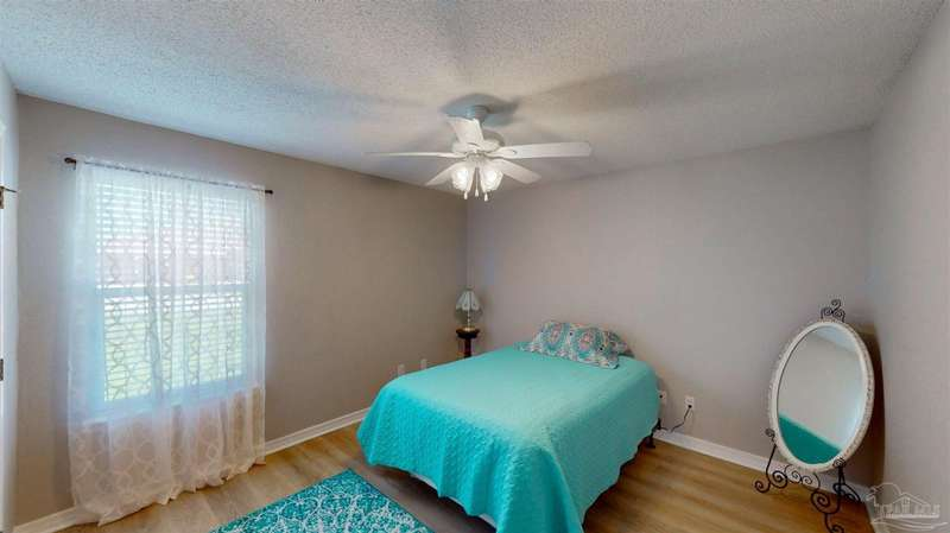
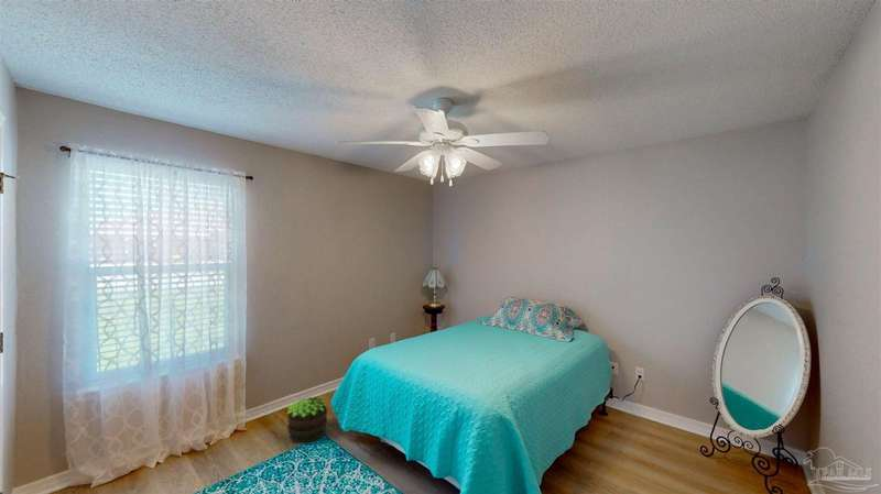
+ potted plant (307, 416)
